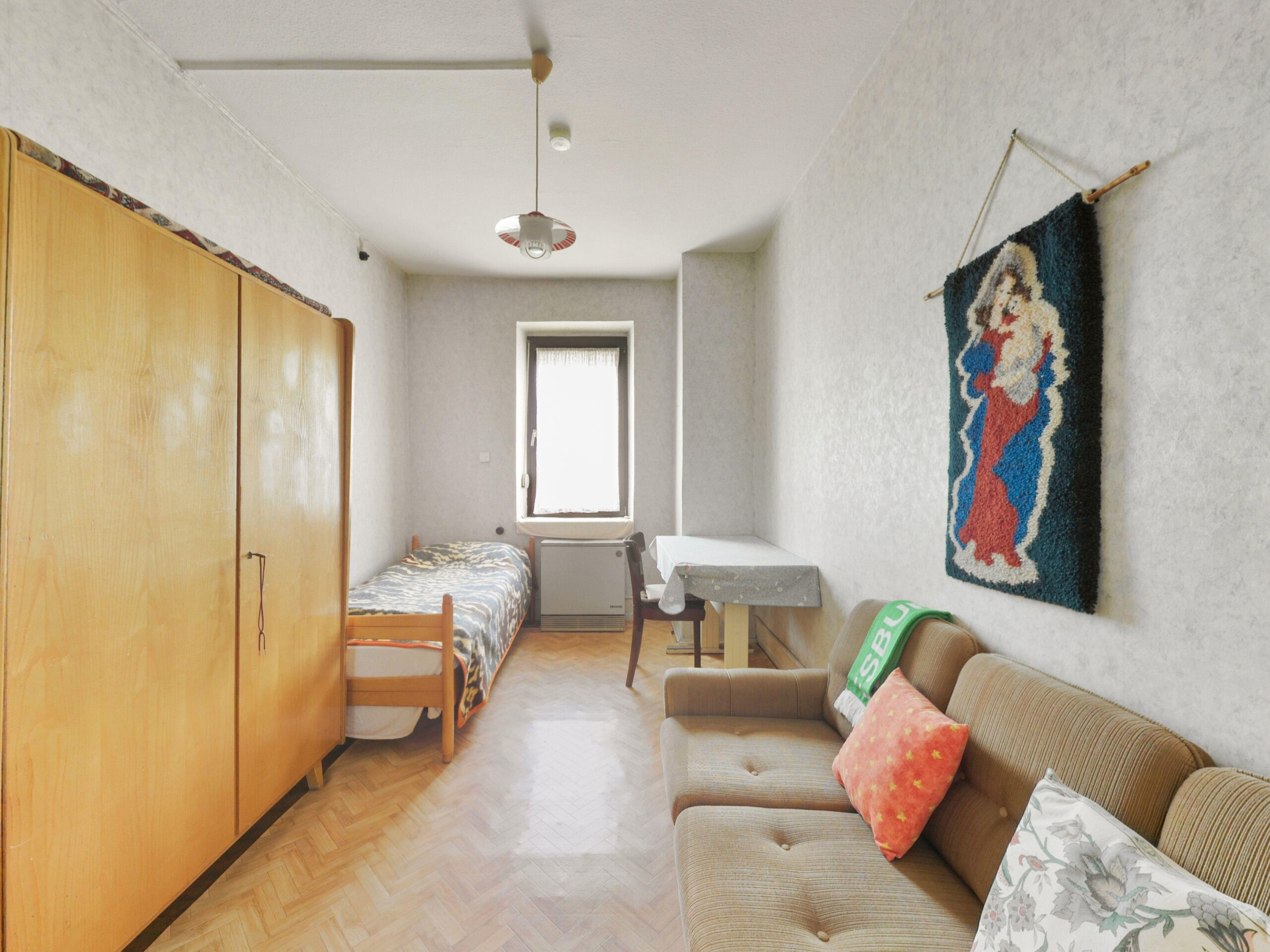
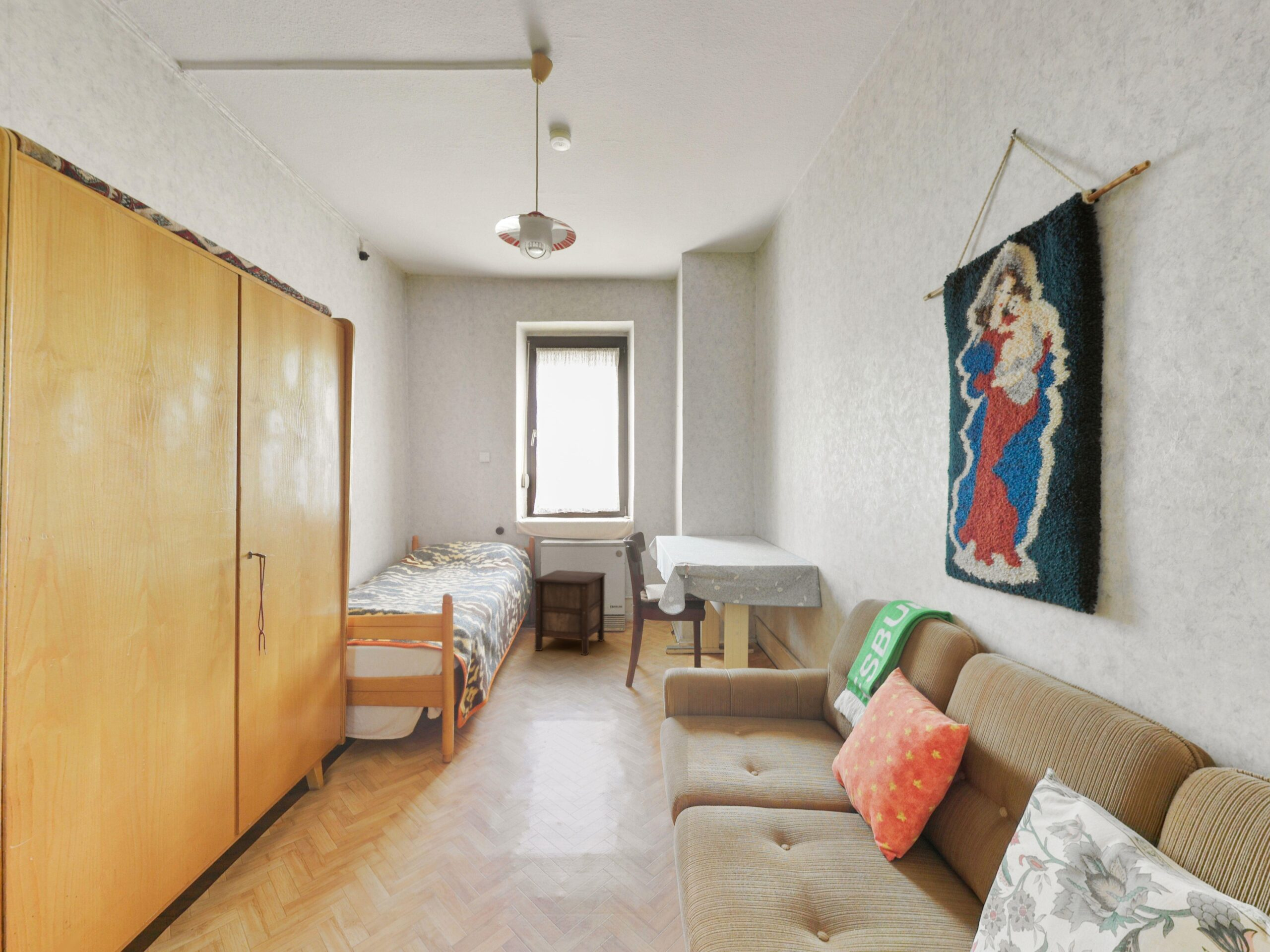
+ nightstand (571, 610)
